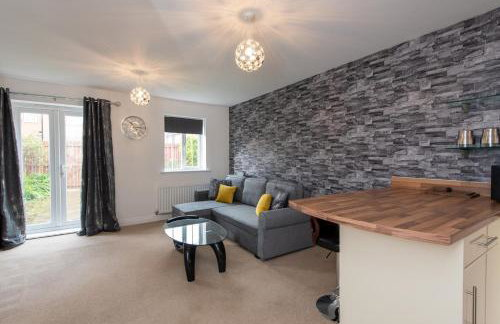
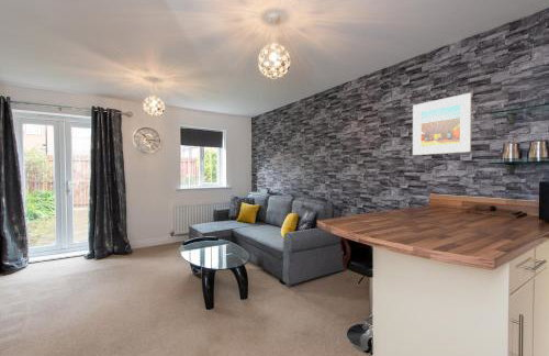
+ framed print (439, 126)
